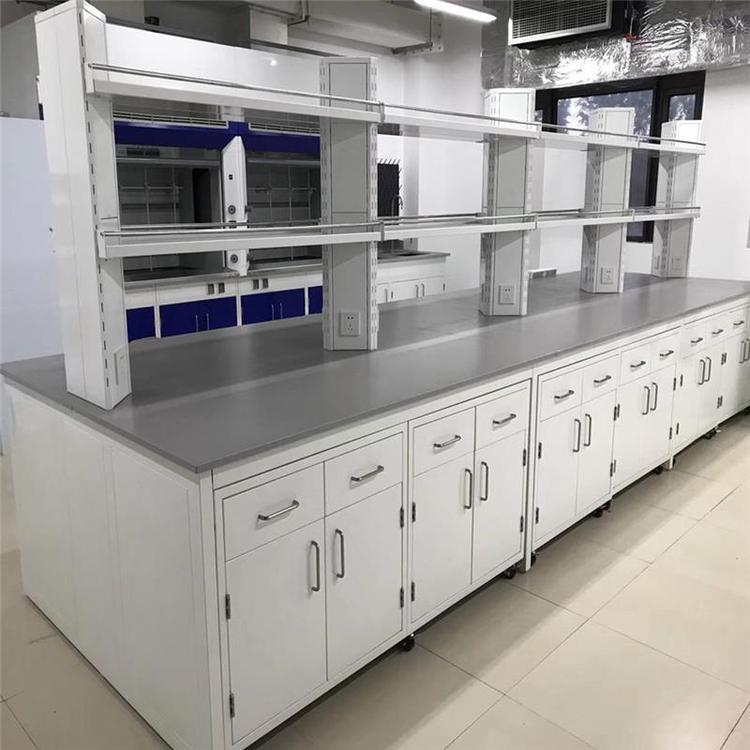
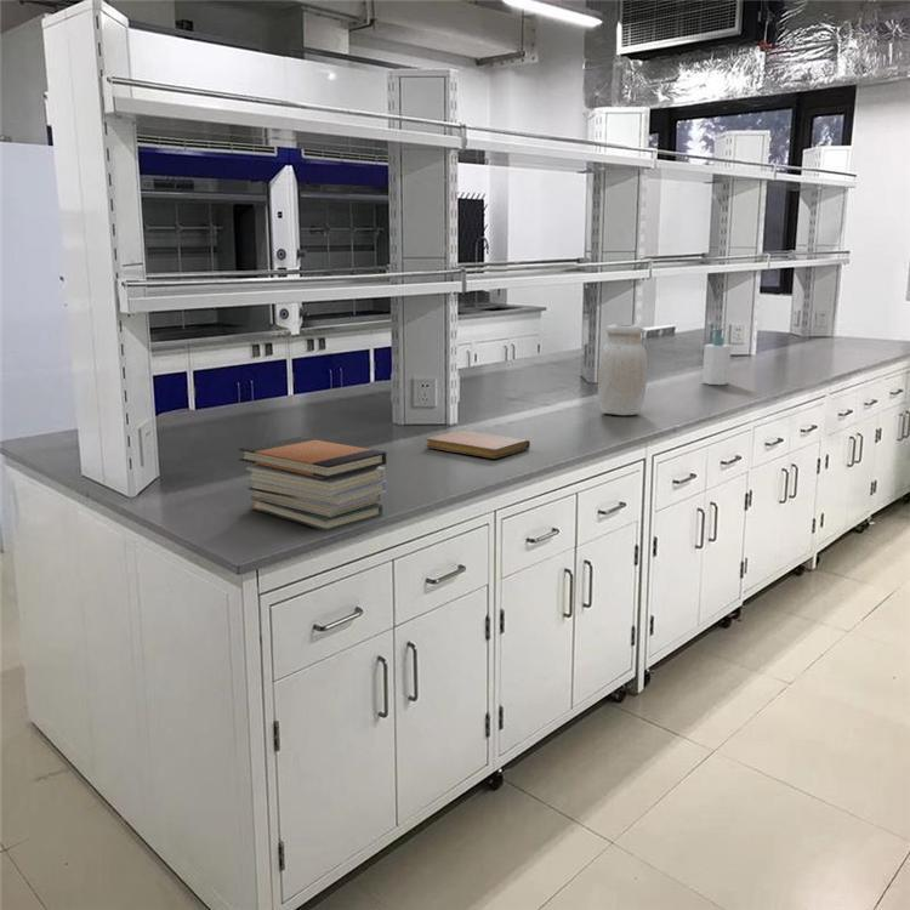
+ jar (622, 369)
+ notebook (477, 443)
+ book stack (314, 480)
+ soap bottle (717, 356)
